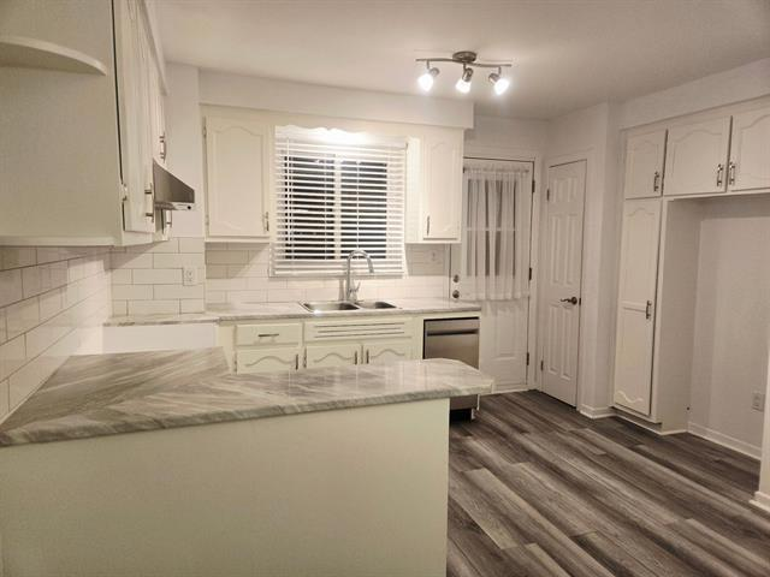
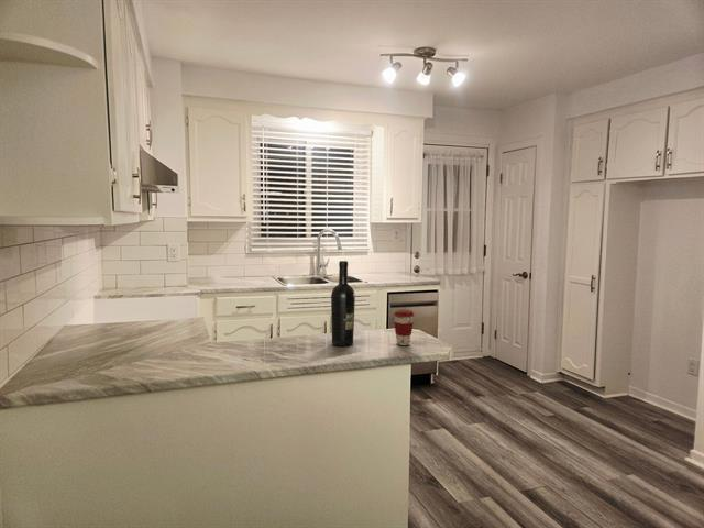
+ coffee cup (403, 327)
+ wine bottle (342, 302)
